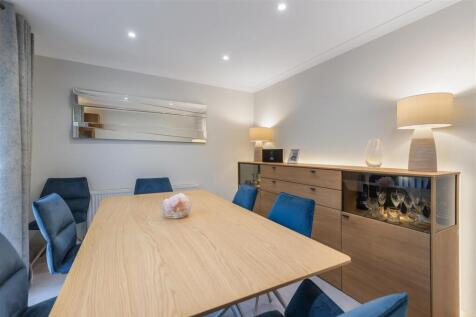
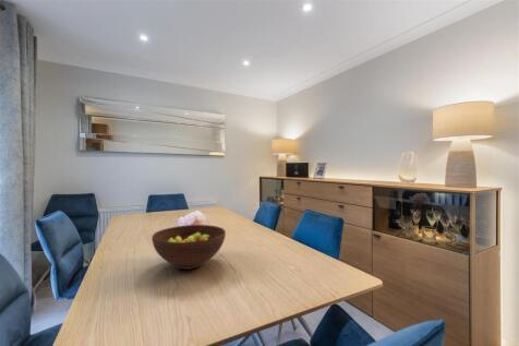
+ fruit bowl (190, 248)
